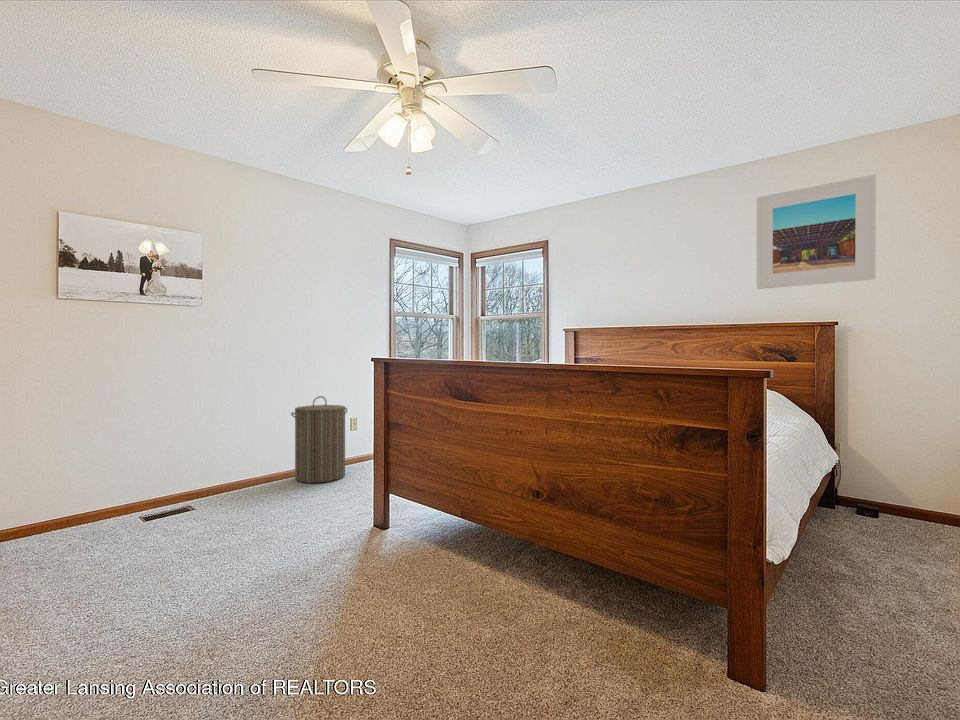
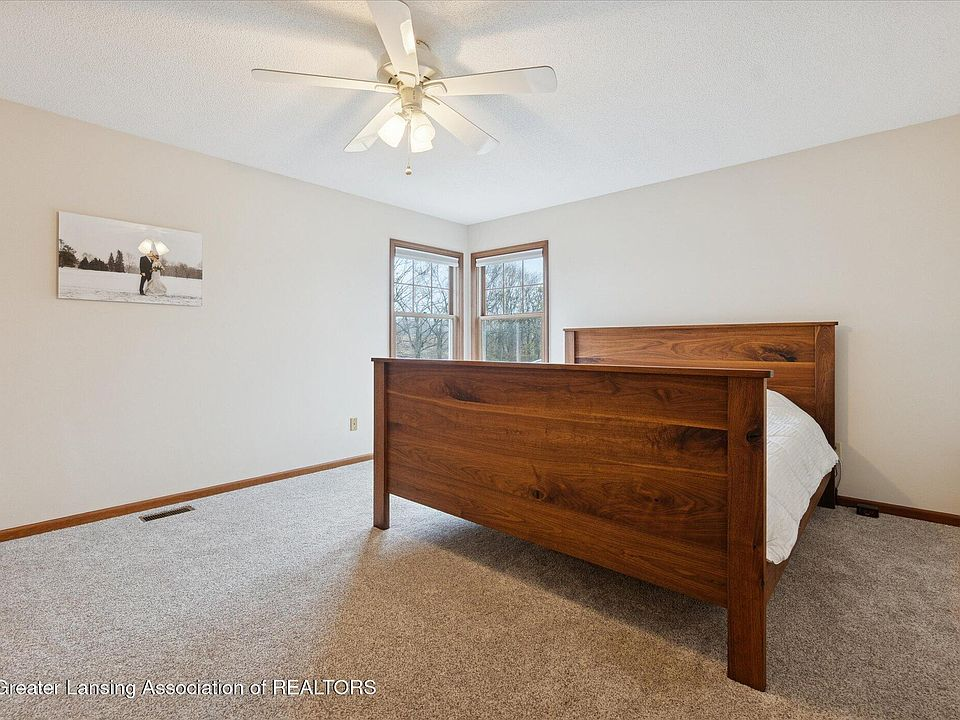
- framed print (812, 235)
- laundry hamper (320, 436)
